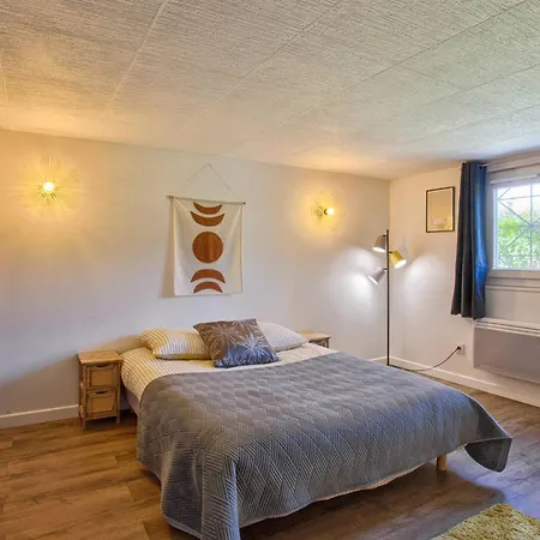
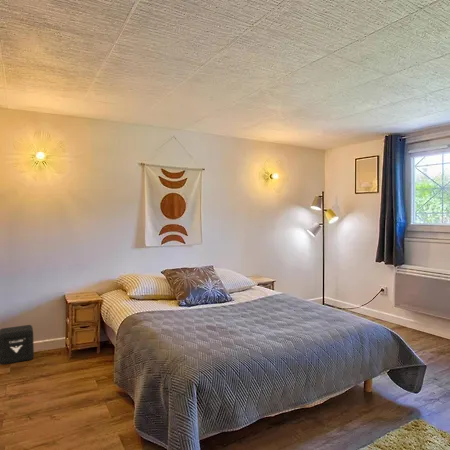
+ air purifier (16, 344)
